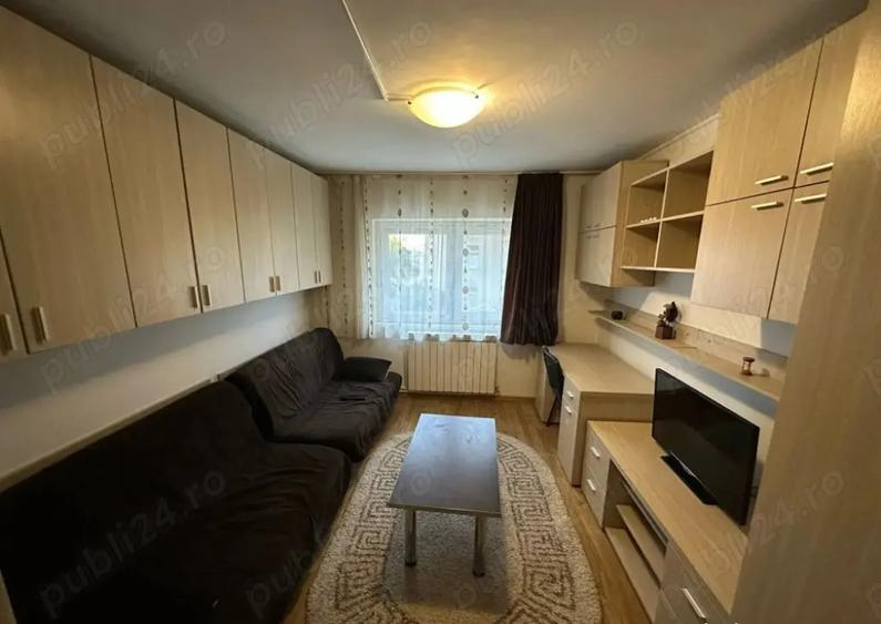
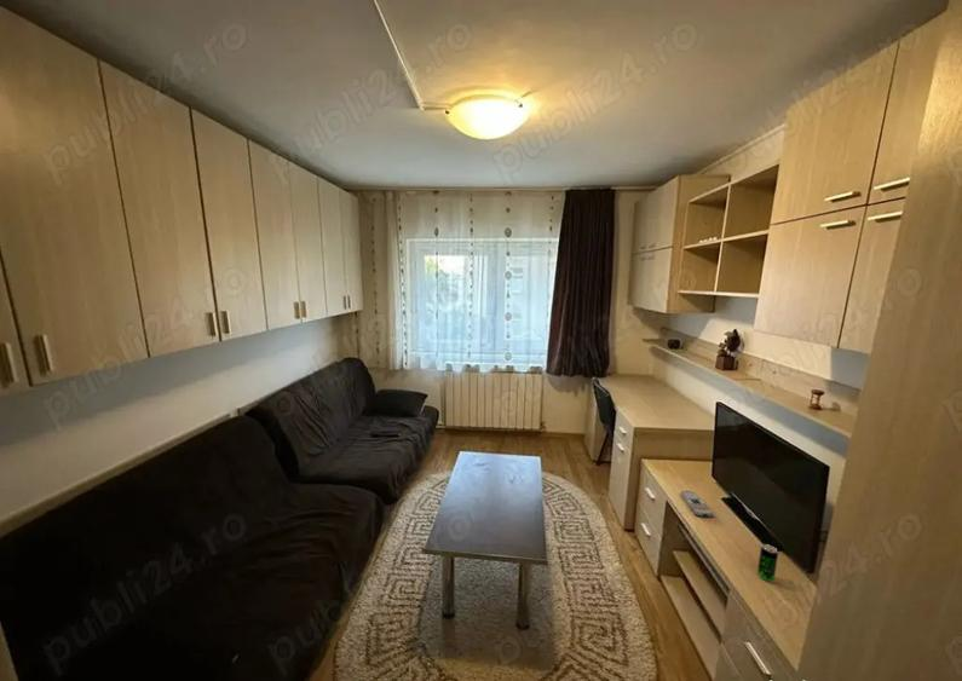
+ remote control (695, 503)
+ beverage can (767, 562)
